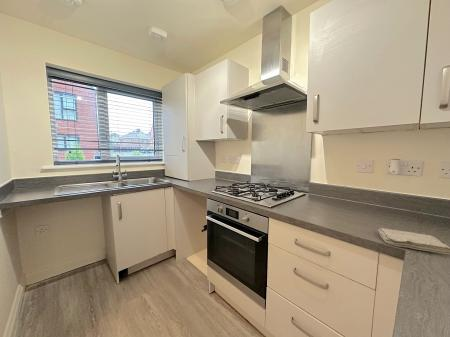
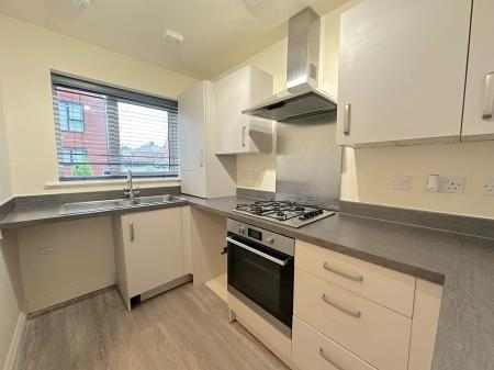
- washcloth (410, 239)
